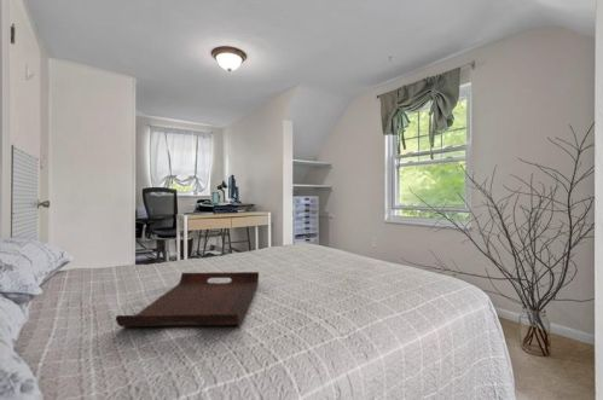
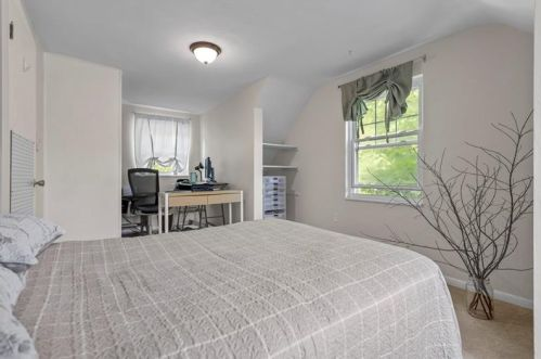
- serving tray (203, 295)
